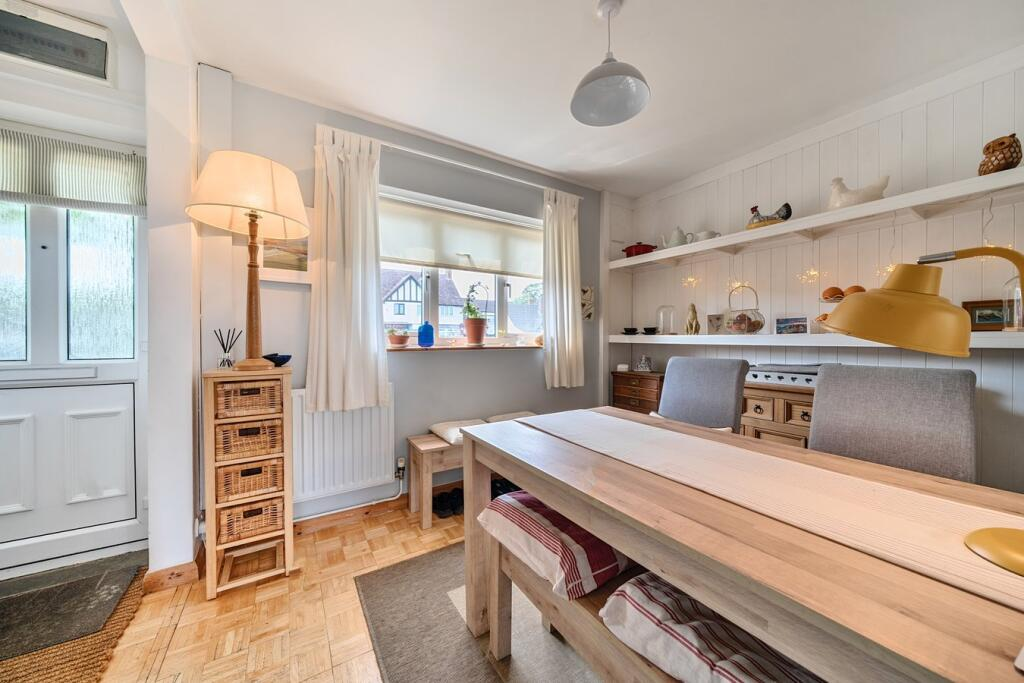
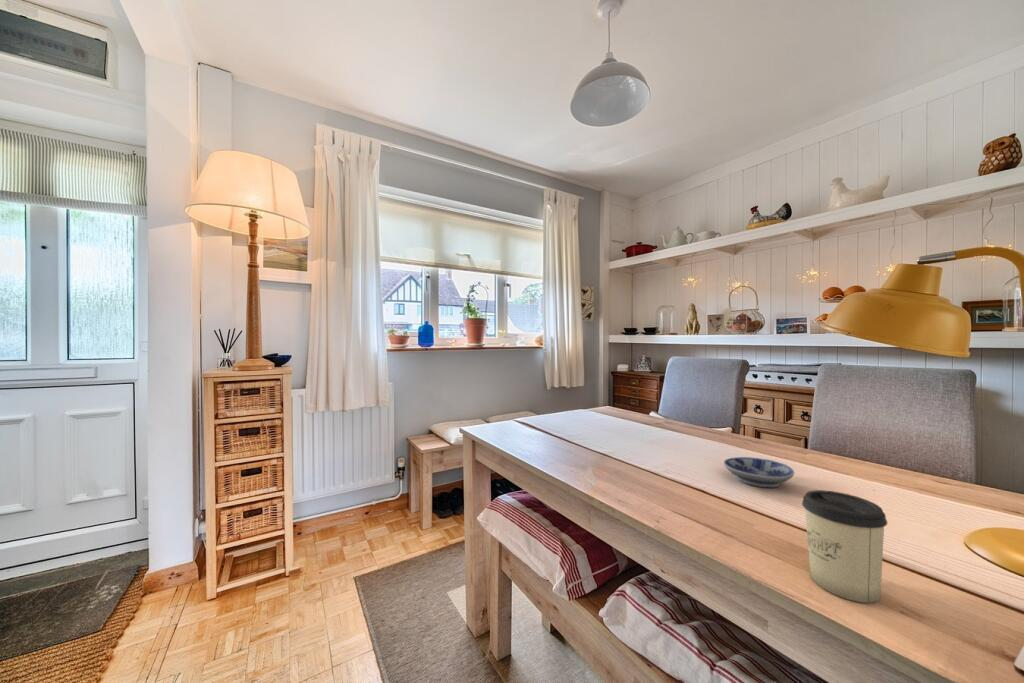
+ cup (842, 543)
+ bowl (757, 473)
